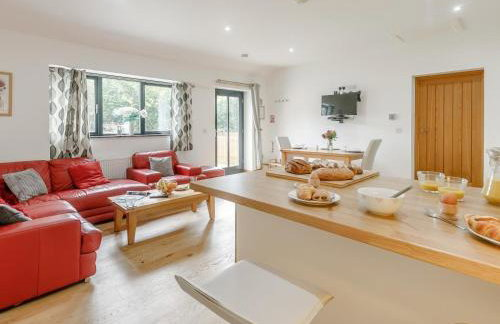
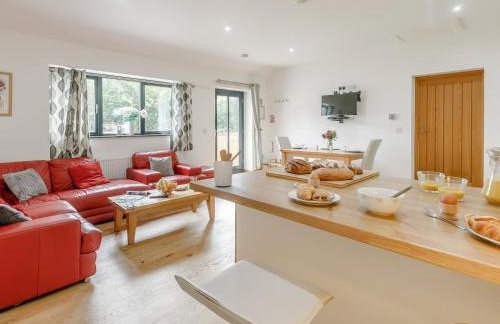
+ utensil holder (228, 167)
